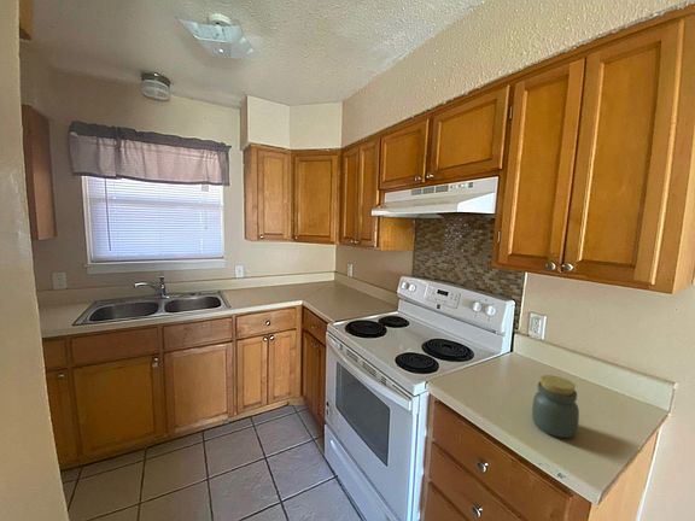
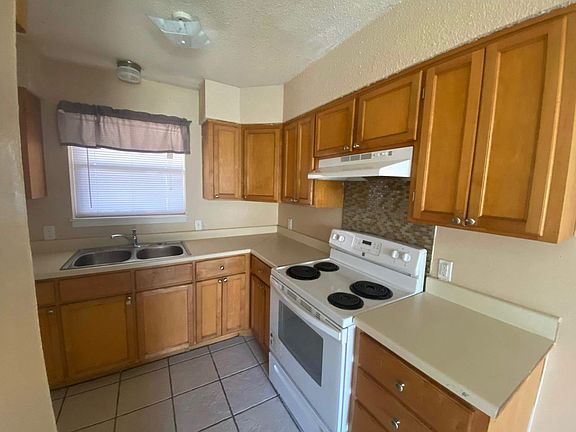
- jar (555, 404)
